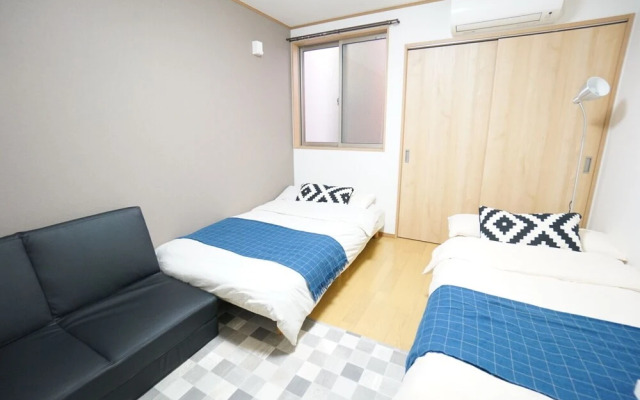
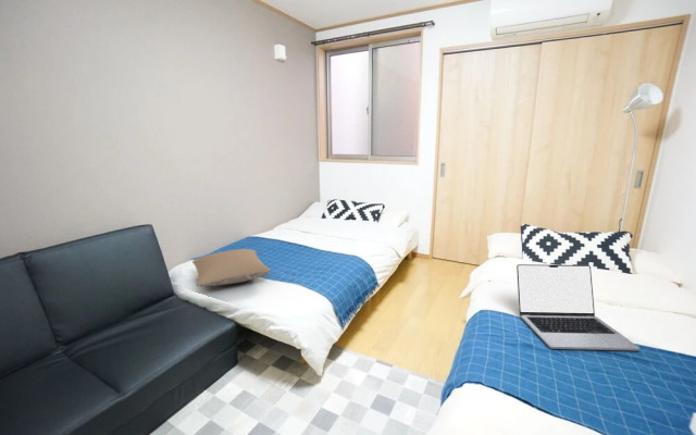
+ pillow (229, 265)
+ laptop (571, 303)
